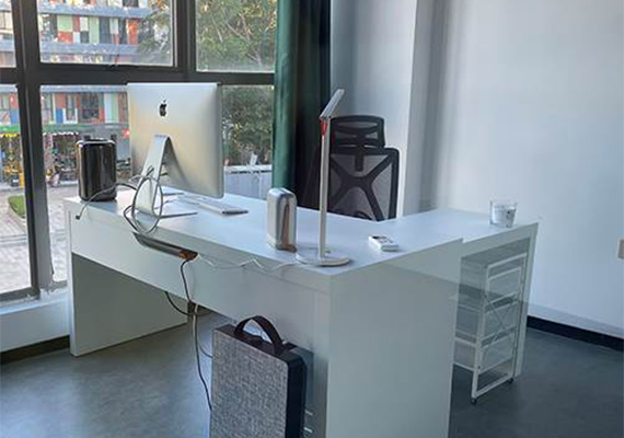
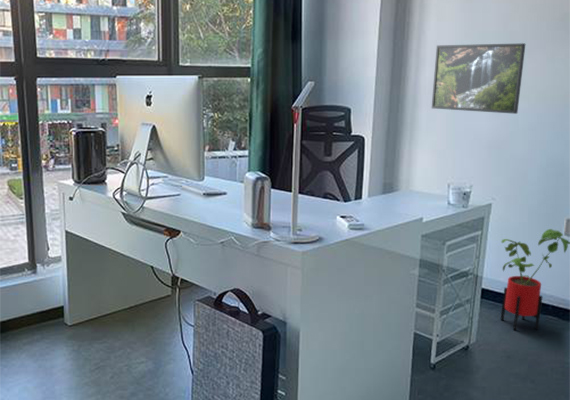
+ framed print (475, 78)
+ house plant (528, 277)
